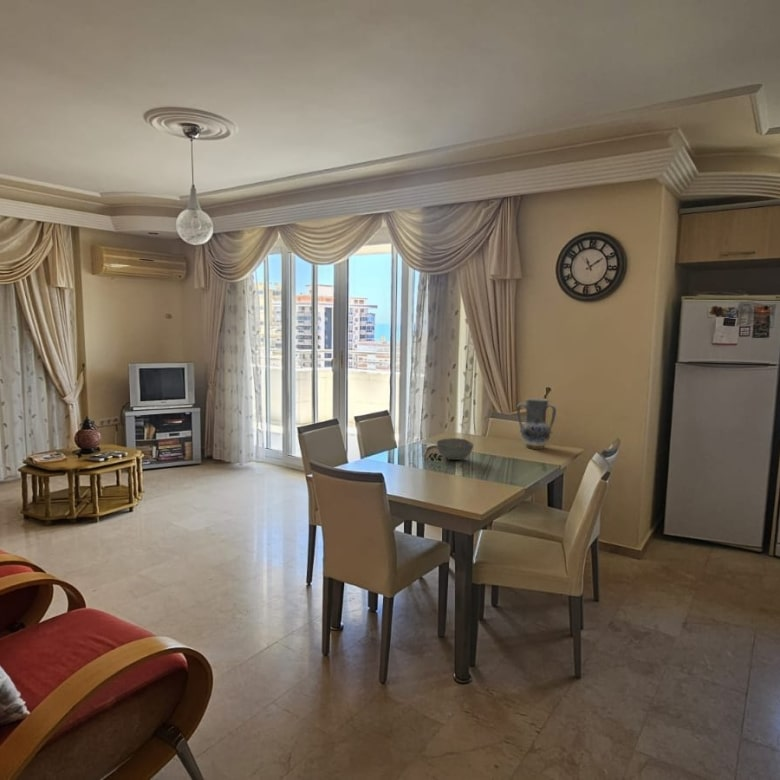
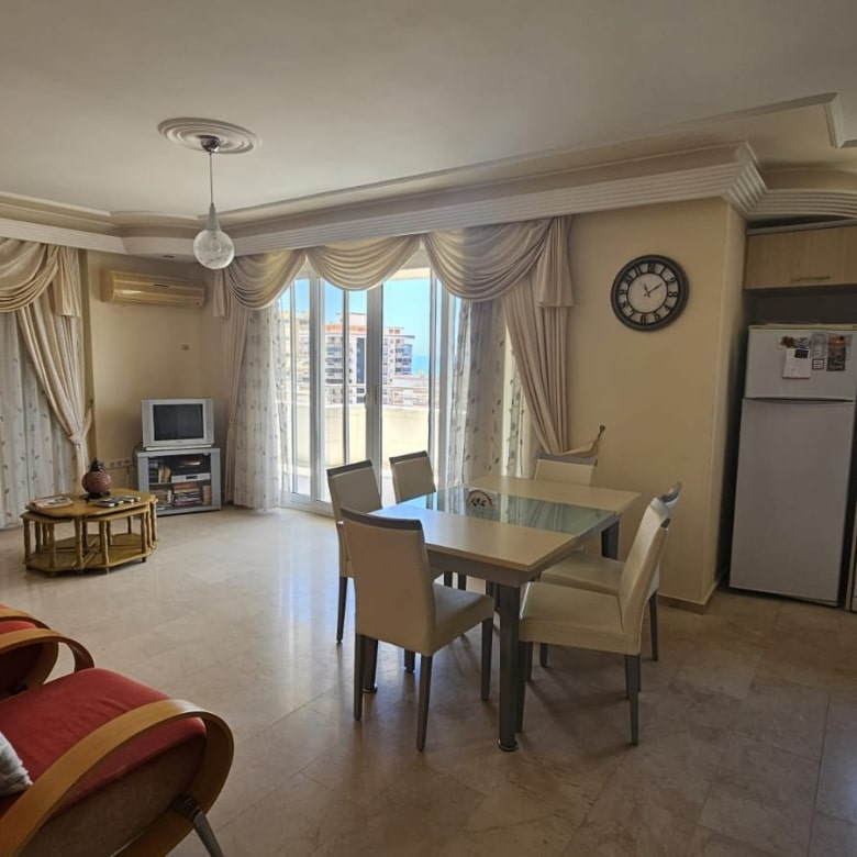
- bowl (454, 450)
- vase (535, 423)
